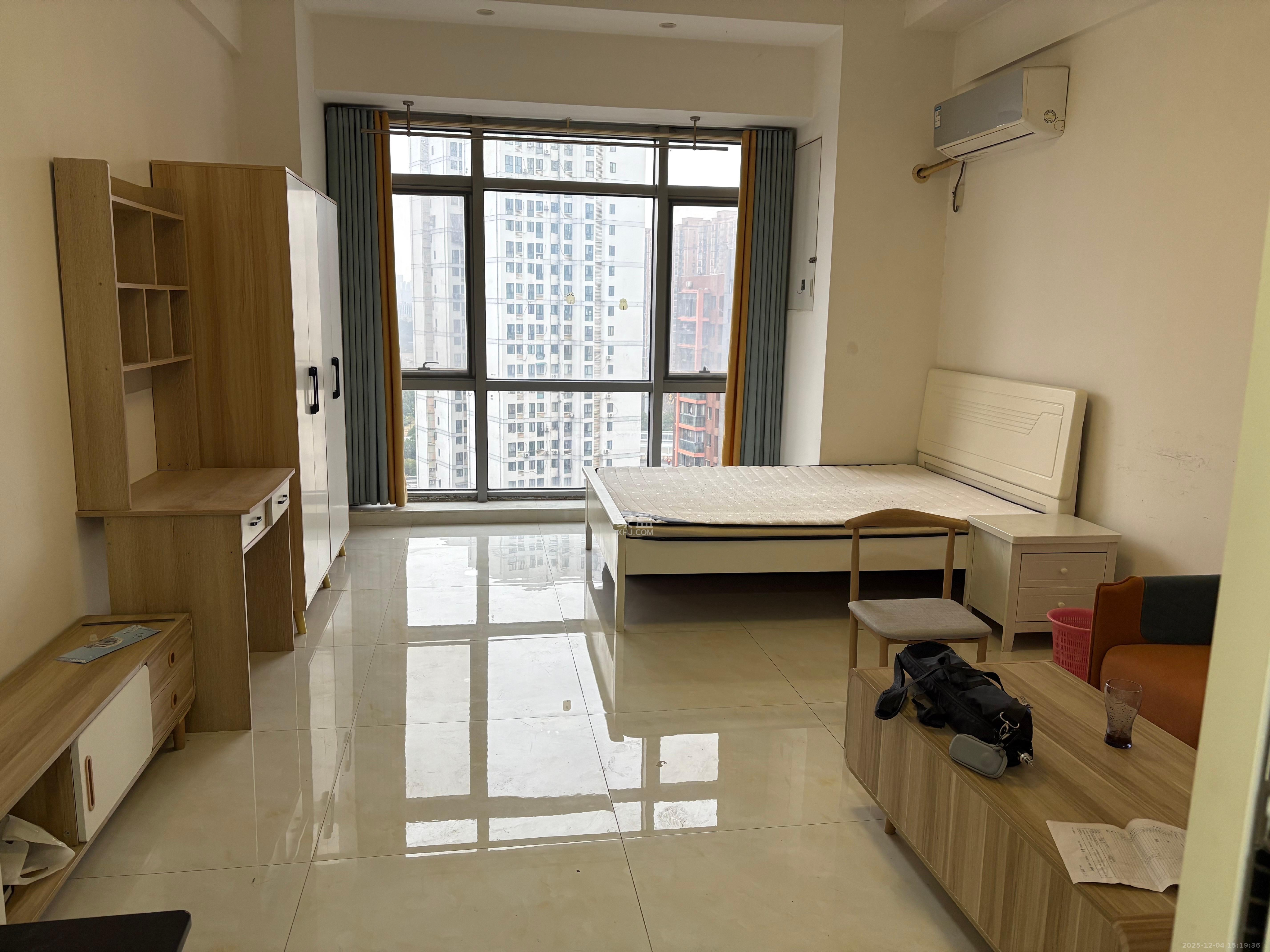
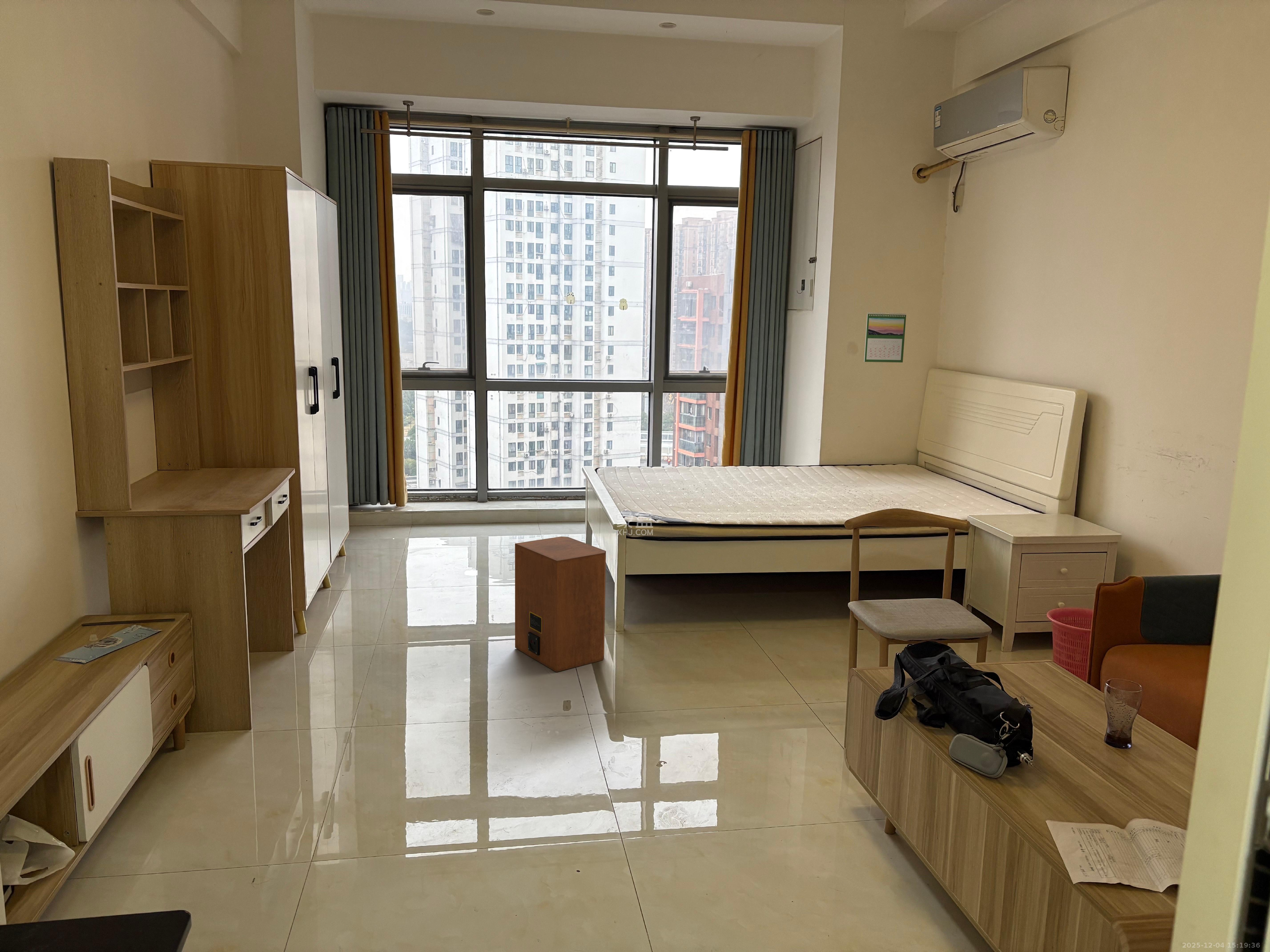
+ calendar (885, 337)
+ speaker (561, 601)
